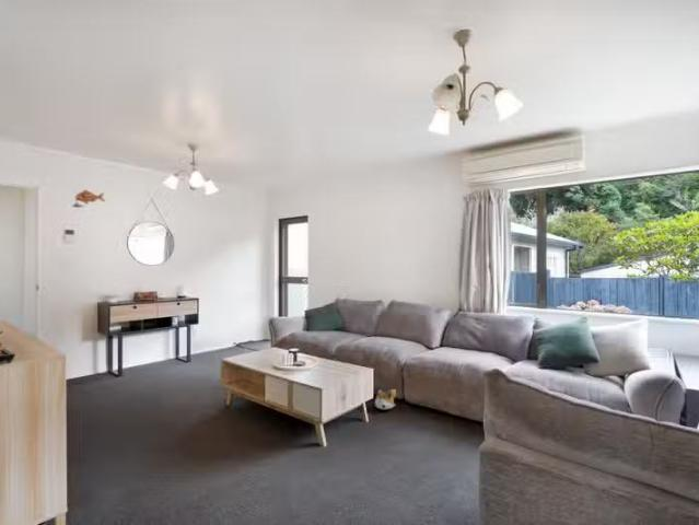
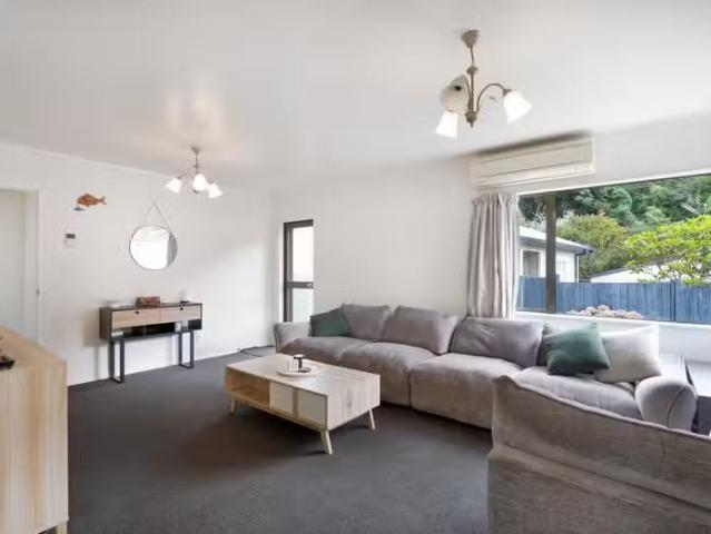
- plush toy (386, 397)
